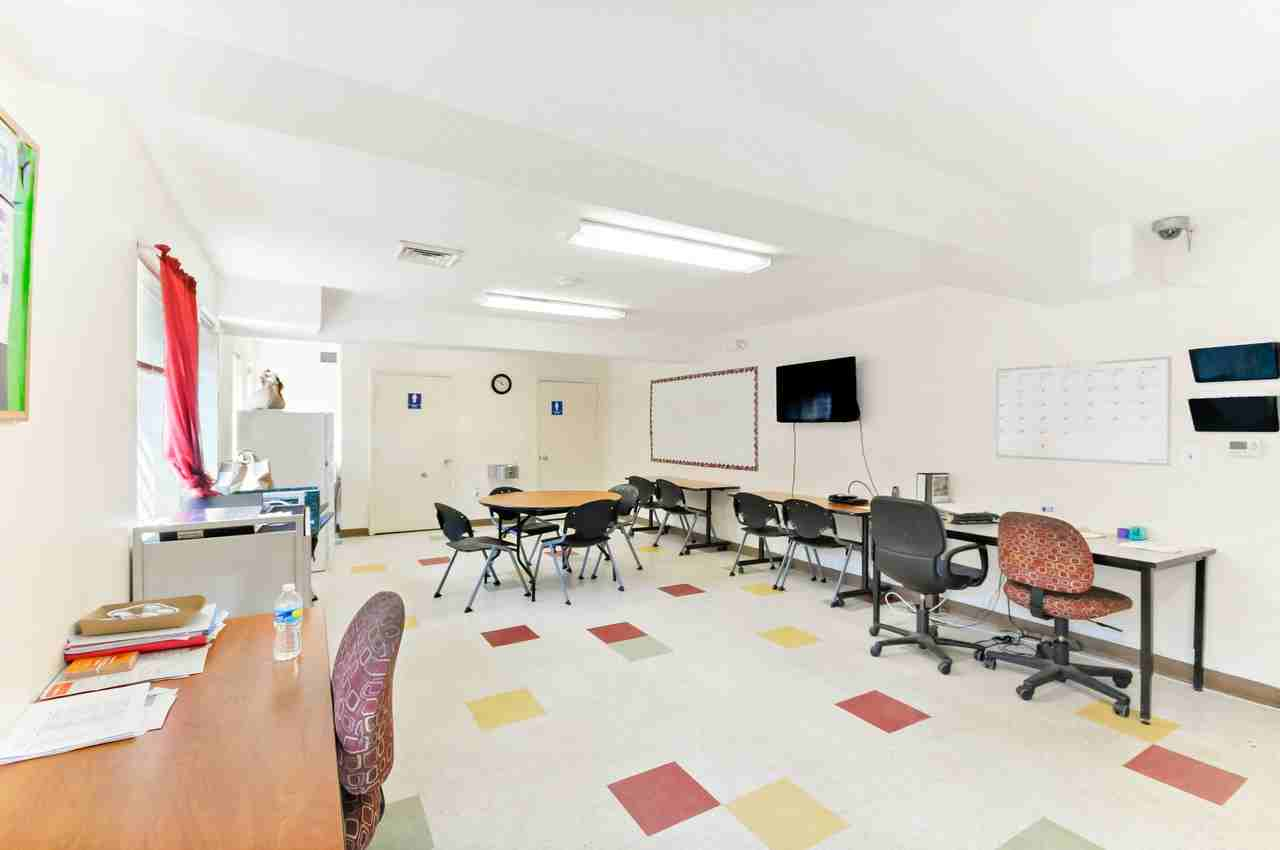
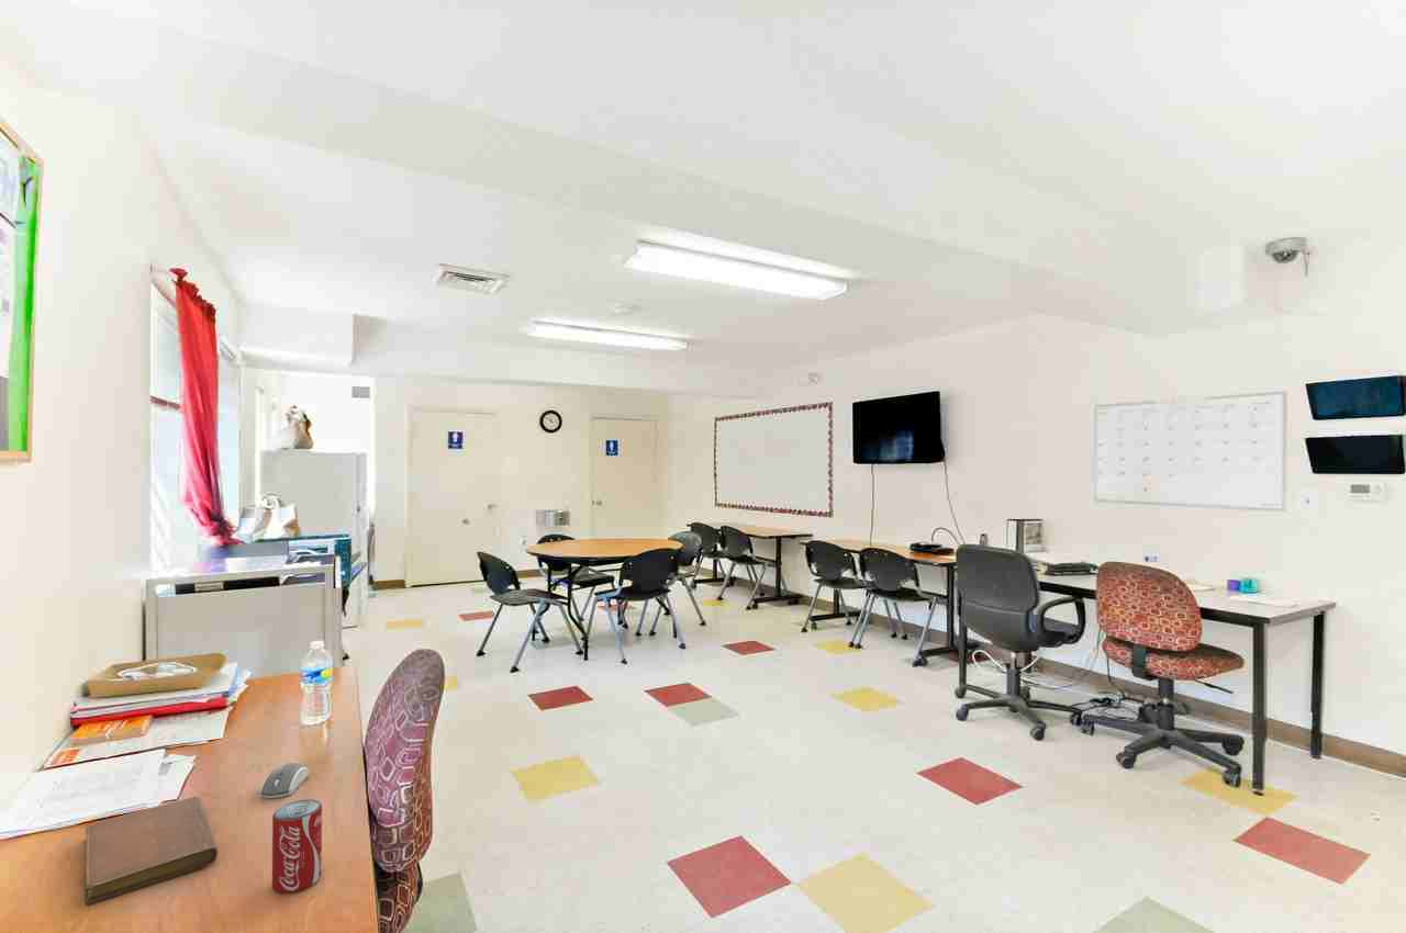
+ beverage can (297, 844)
+ computer mouse (286, 775)
+ notebook (149, 842)
